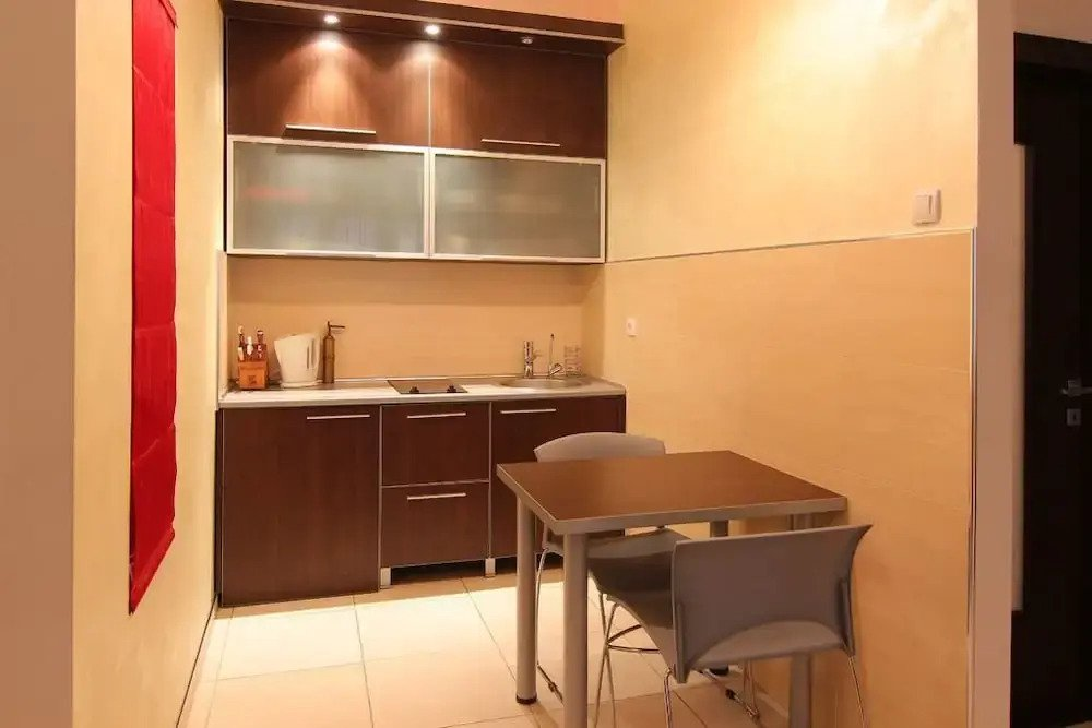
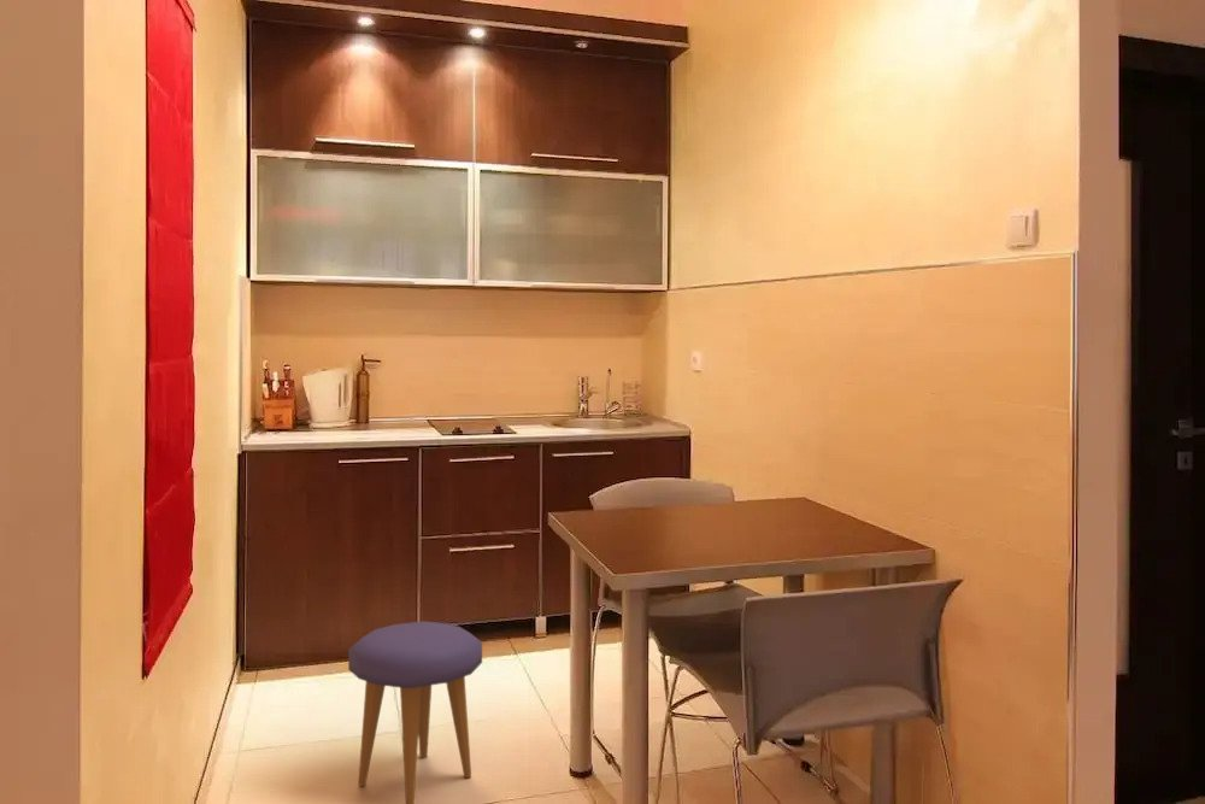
+ stool (416, 708)
